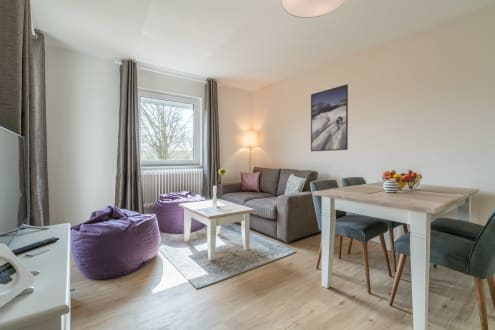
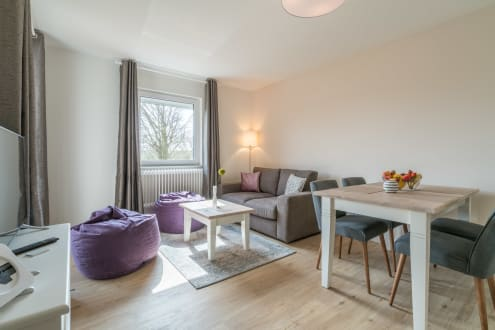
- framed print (328, 120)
